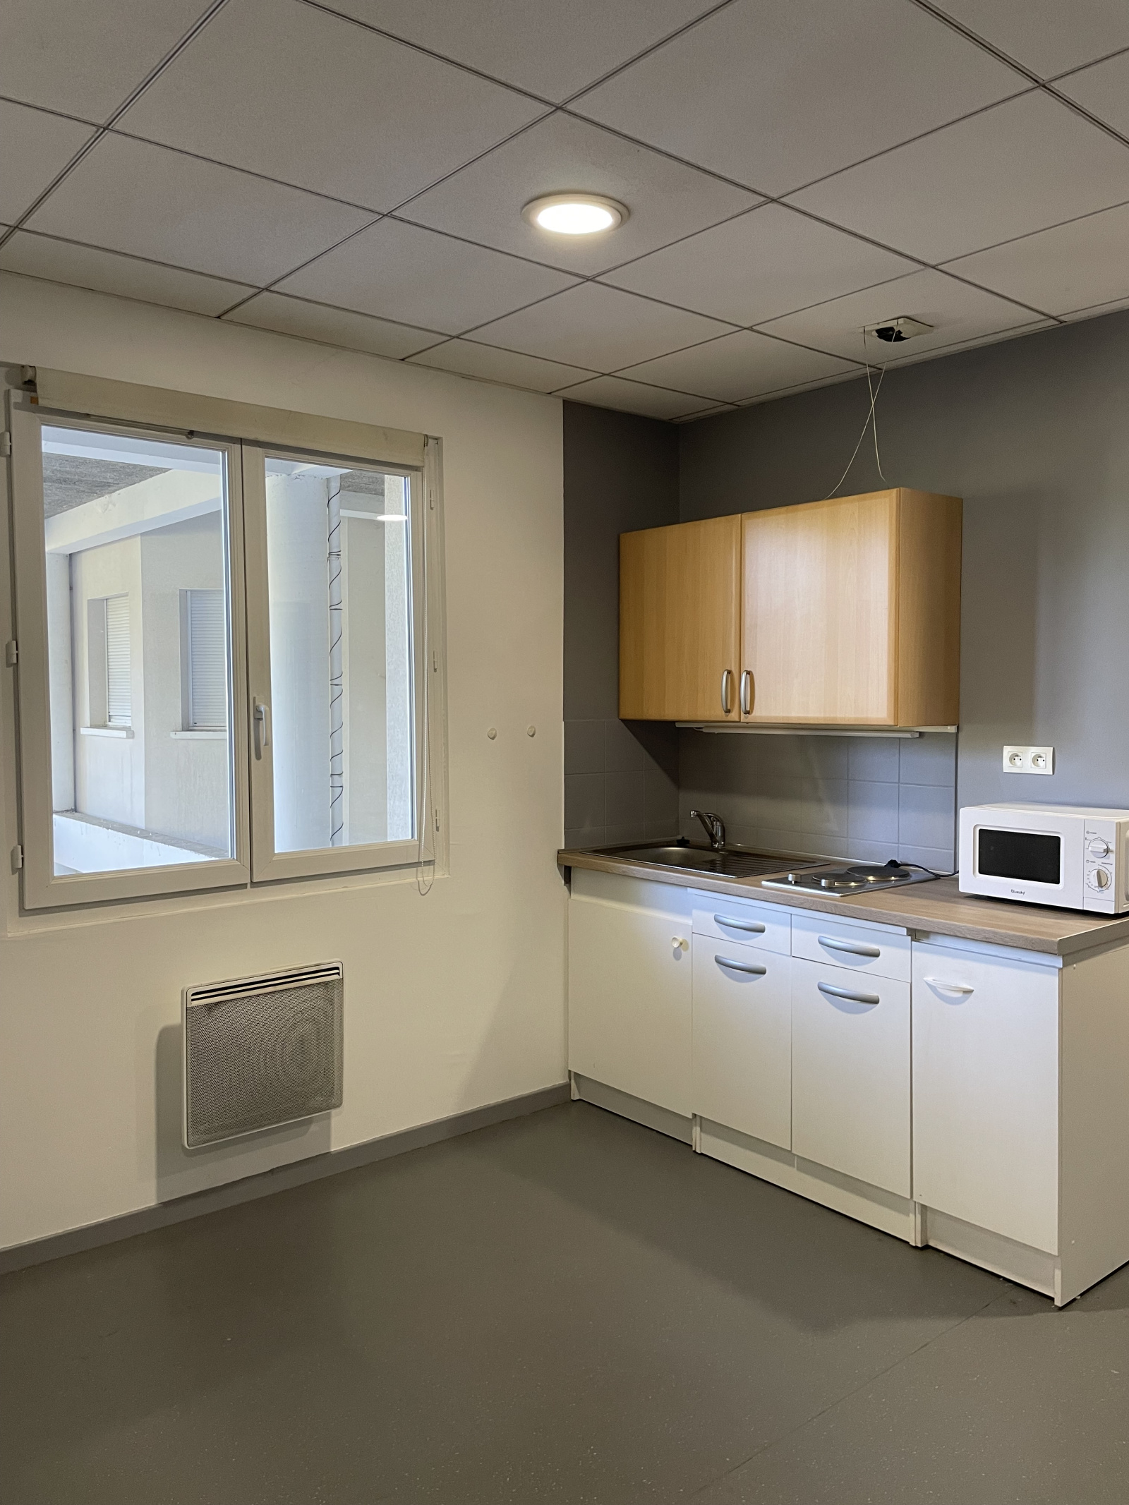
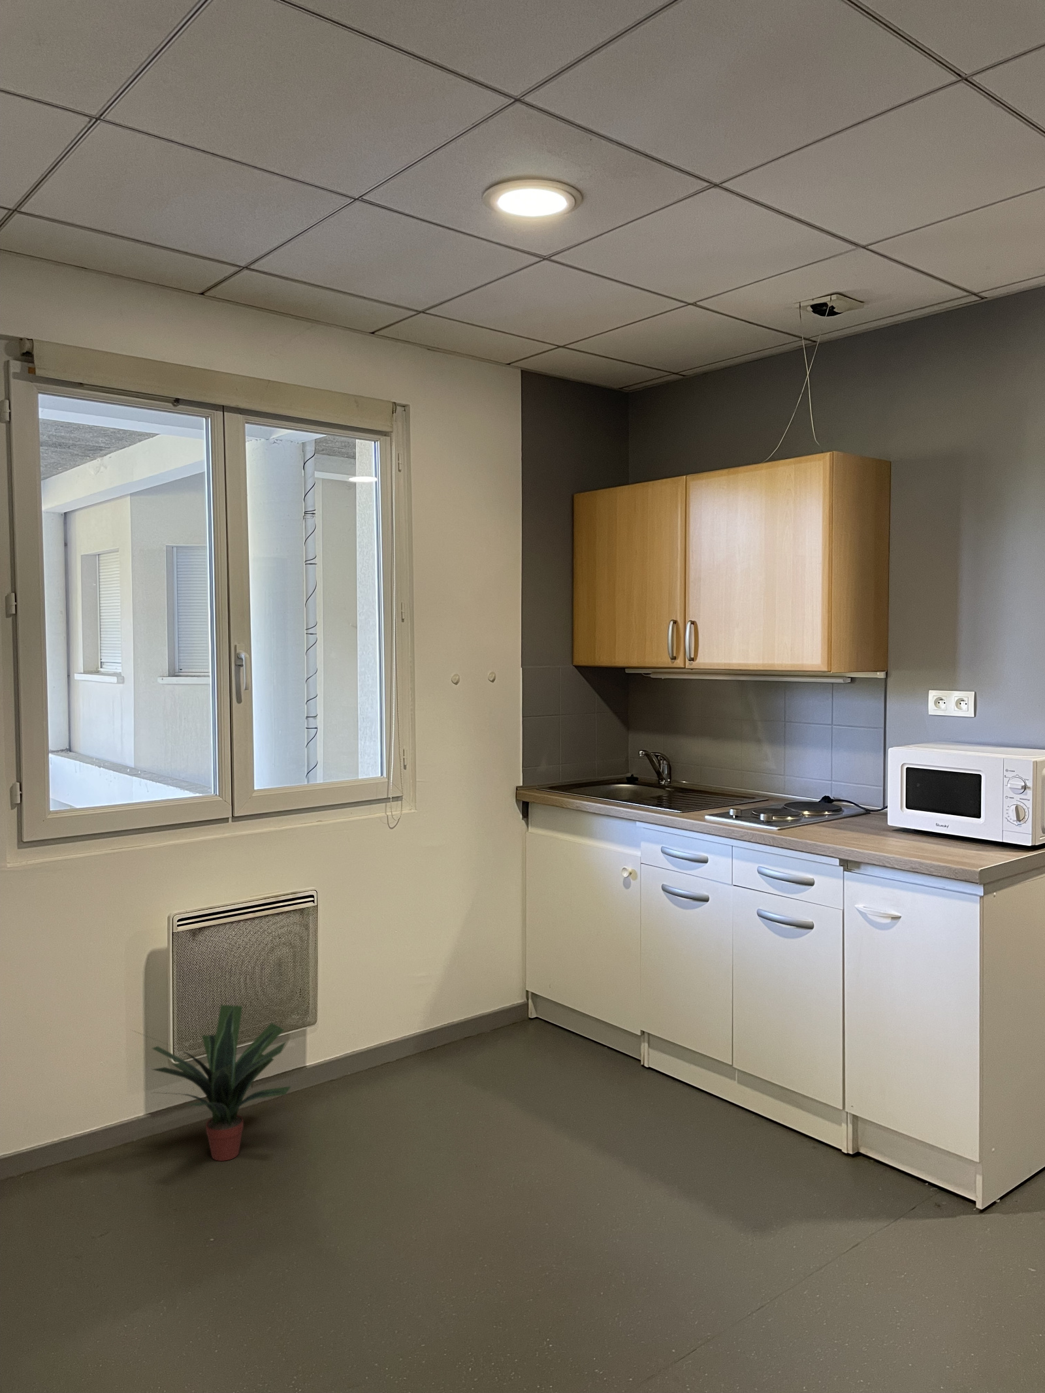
+ potted plant (213, 1082)
